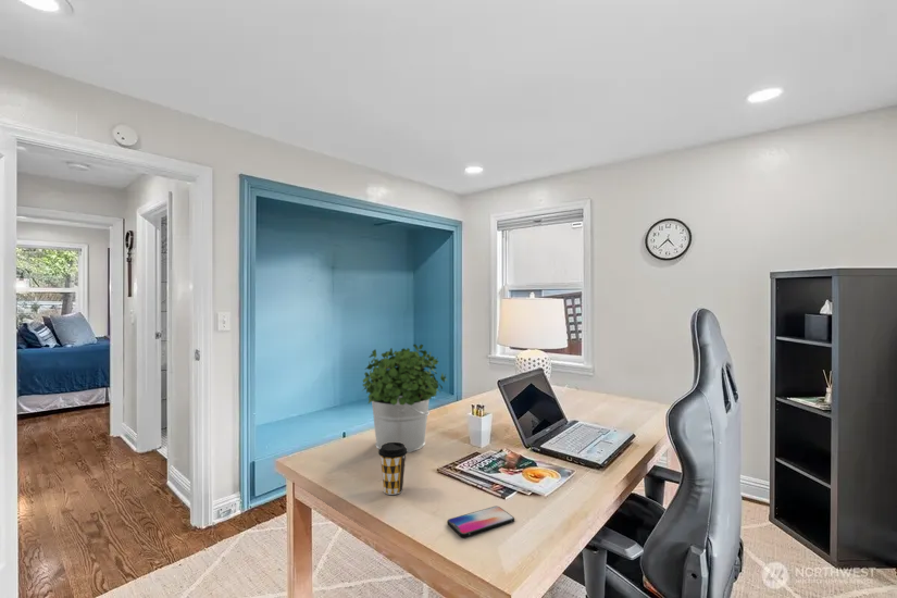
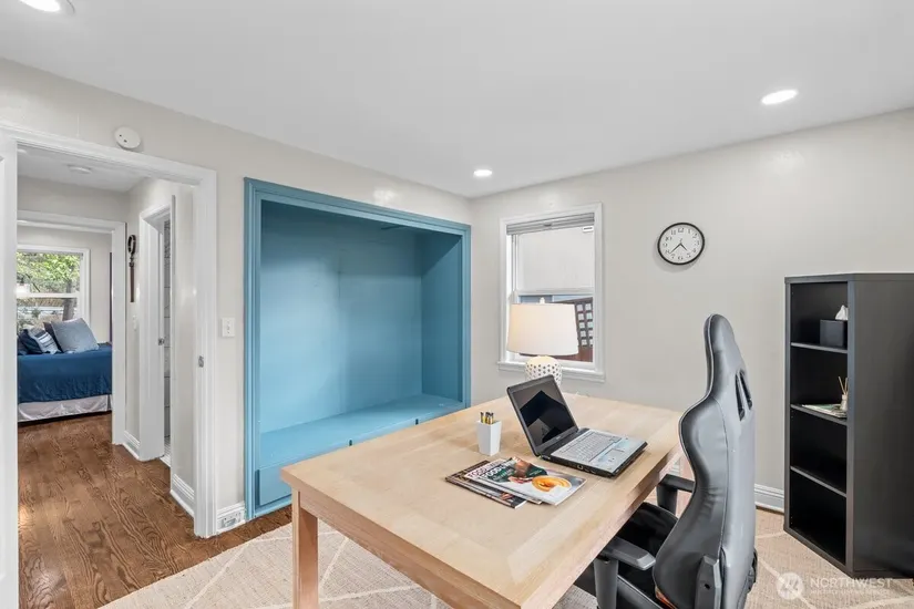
- potted plant (404, 394)
- smartphone (481, 520)
- coffee cup (393, 468)
